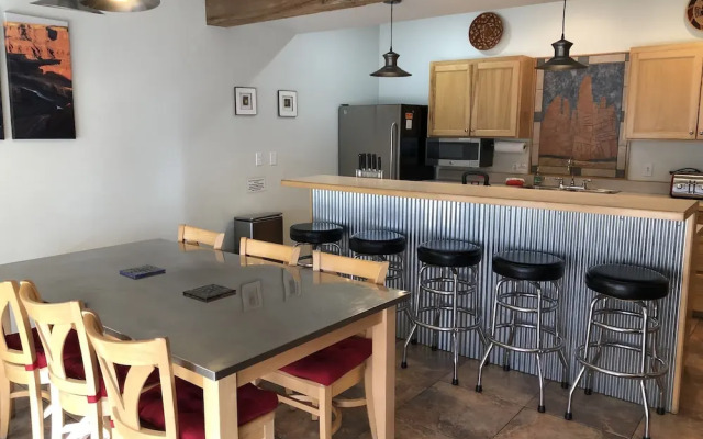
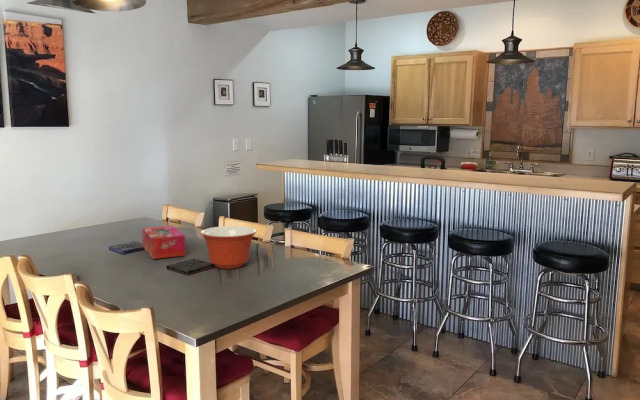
+ mixing bowl (229, 248)
+ tissue box (163, 241)
